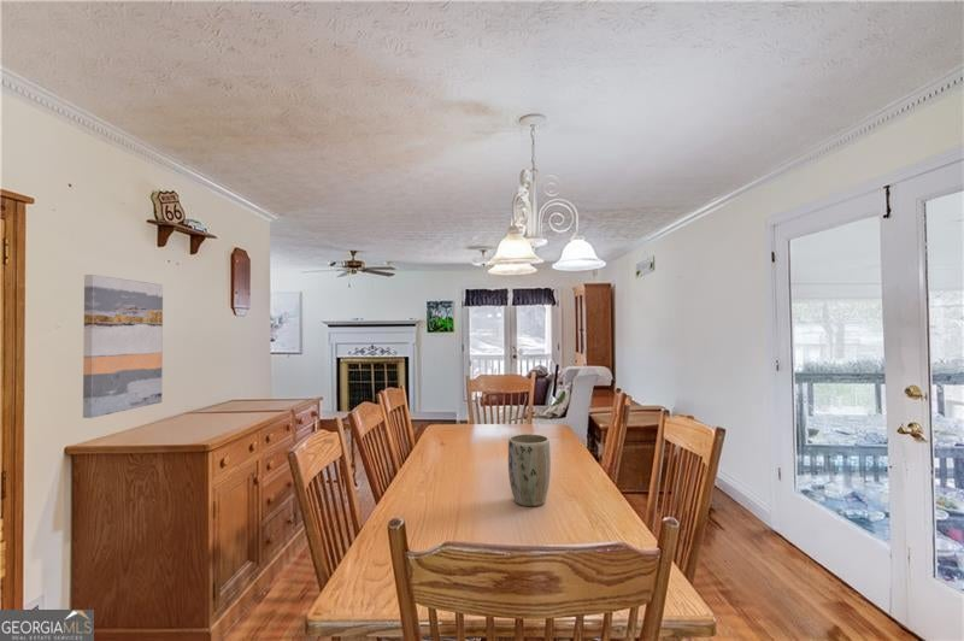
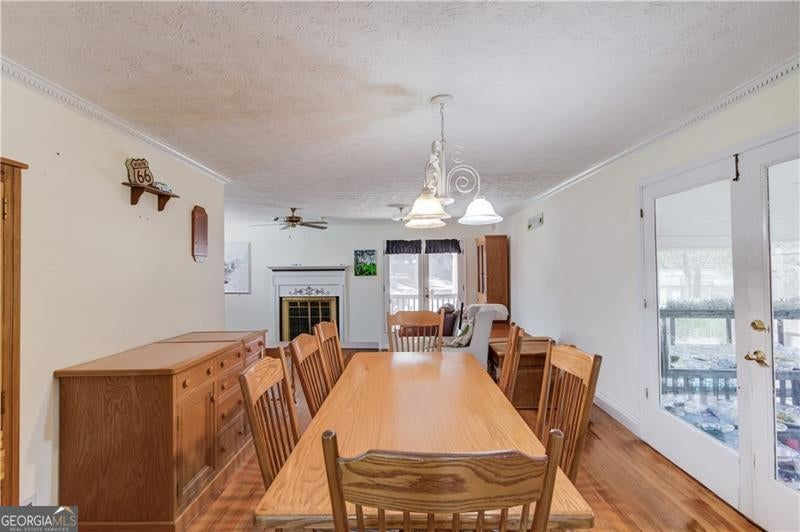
- wall art (127, 345)
- plant pot (529, 469)
